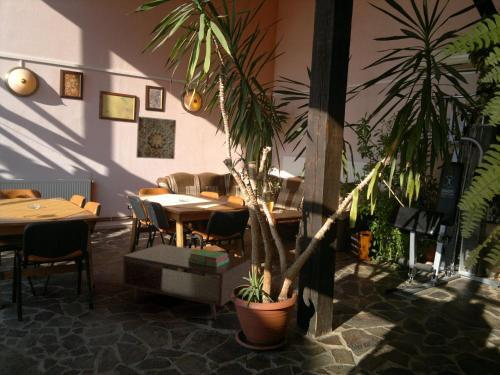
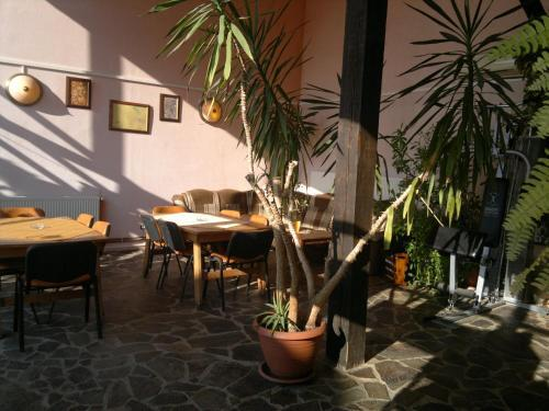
- coffee table (187, 279)
- wall art (156, 138)
- stack of books (208, 257)
